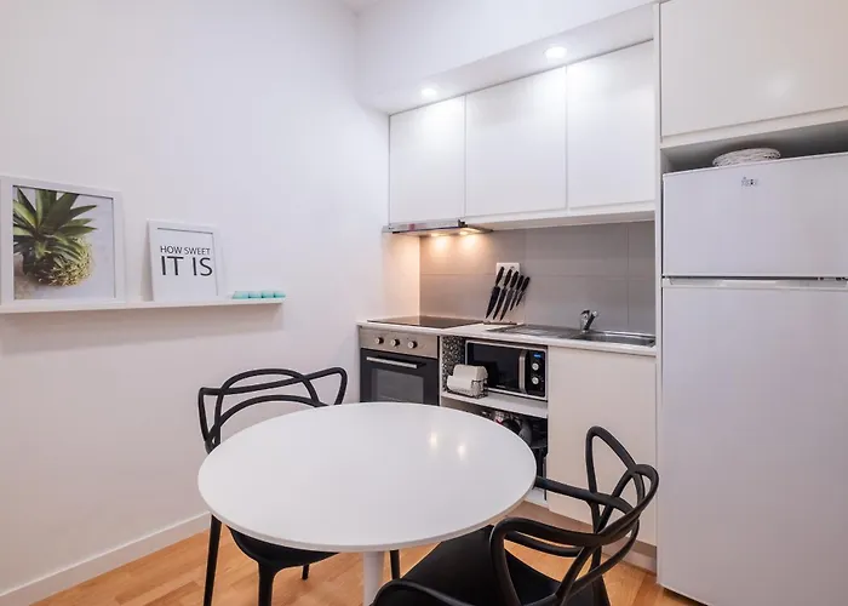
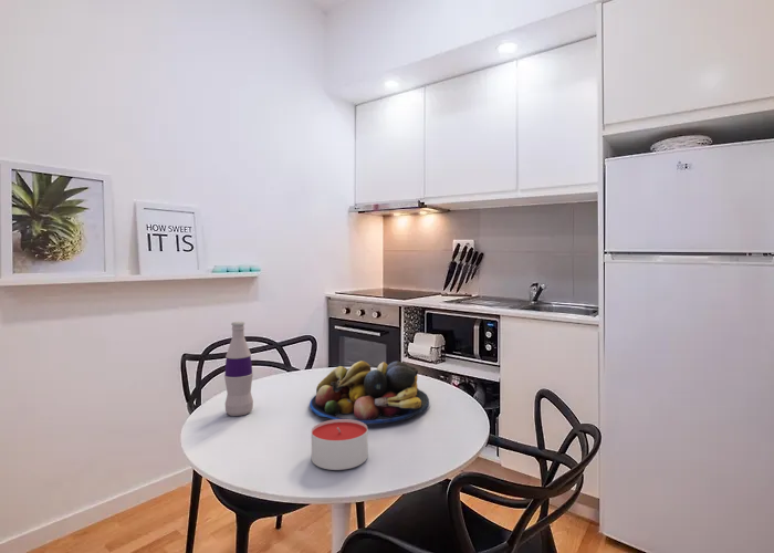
+ candle (339, 441)
+ fruit bowl (368, 380)
+ bottle (238, 366)
